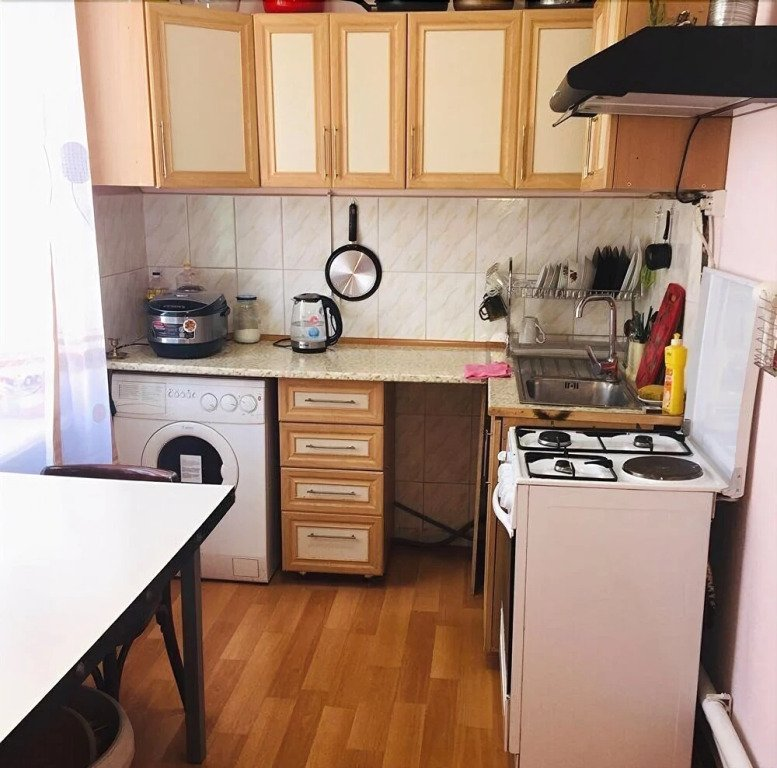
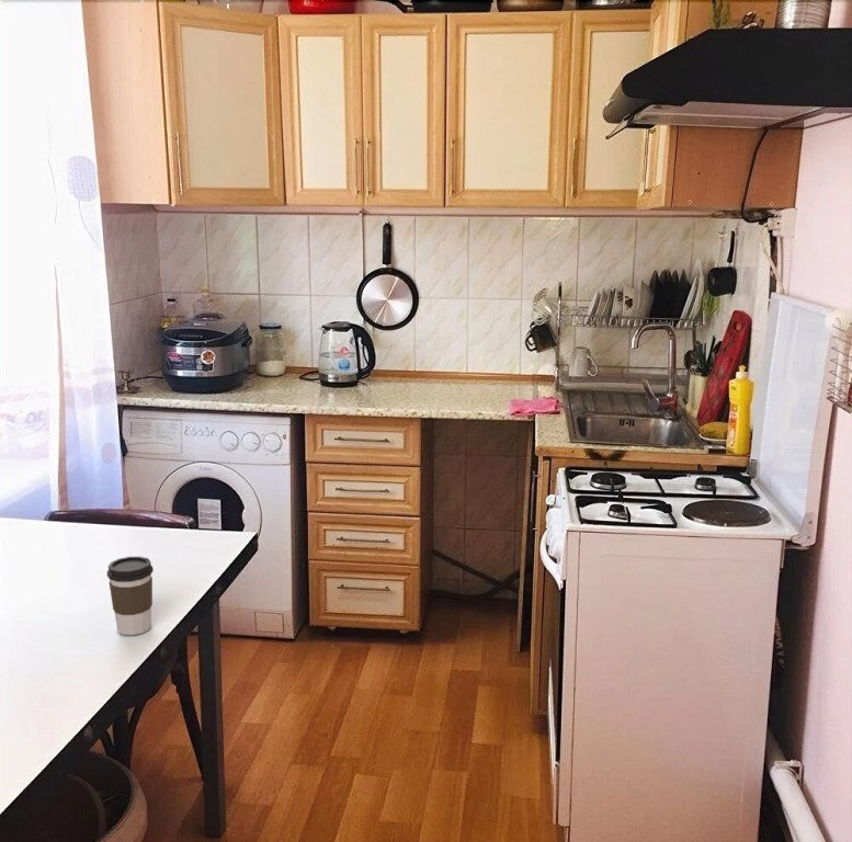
+ coffee cup (132, 595)
